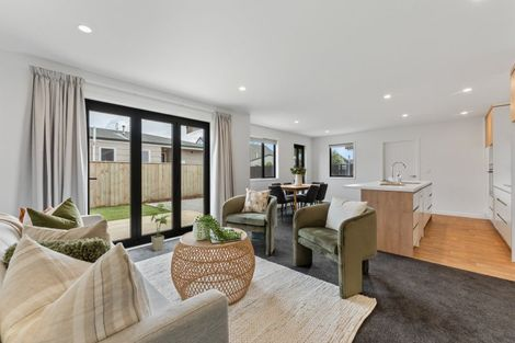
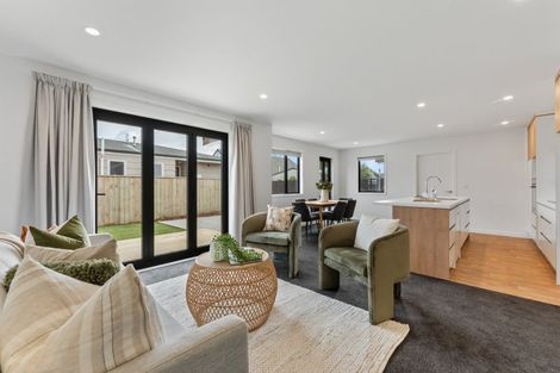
- house plant (160, 225)
